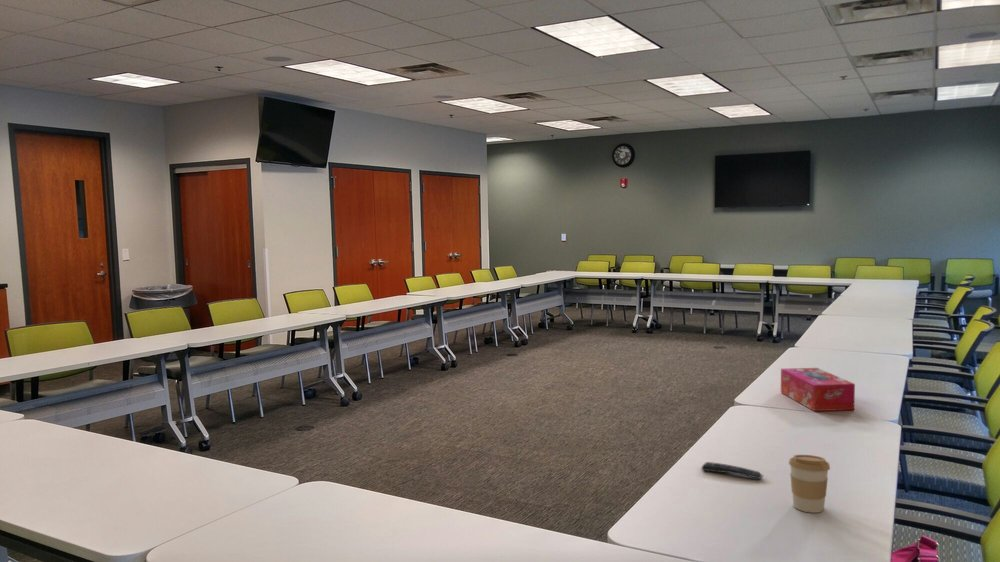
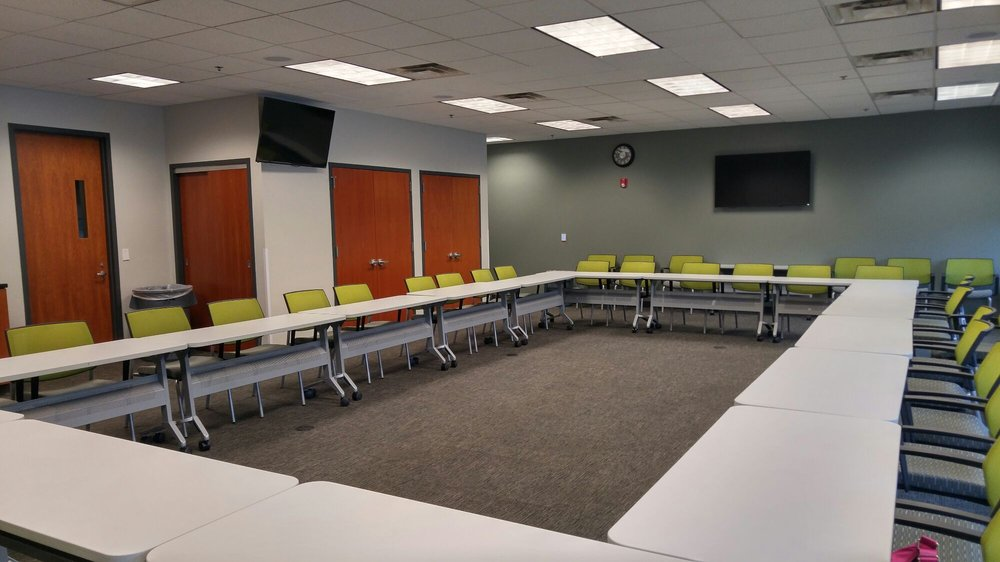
- tissue box (815, 388)
- remote control (732, 470)
- coffee cup (808, 481)
